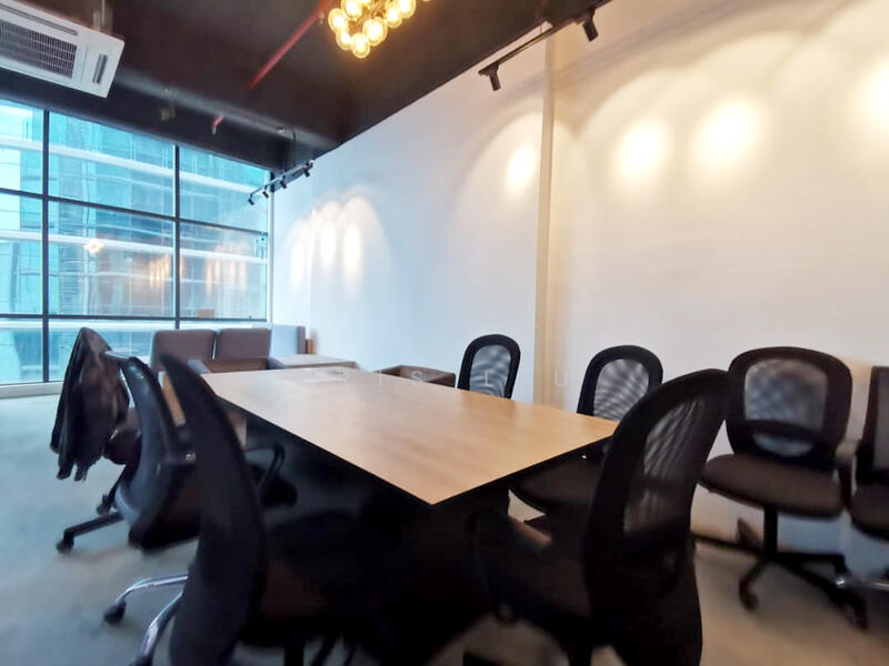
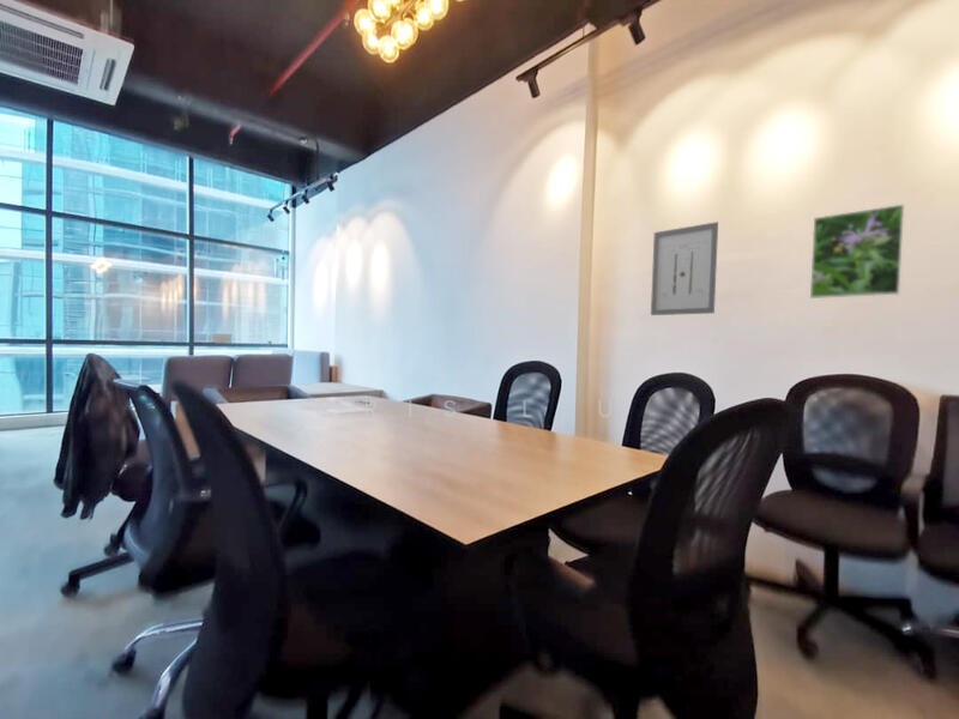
+ wall art (682, 271)
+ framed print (854, 254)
